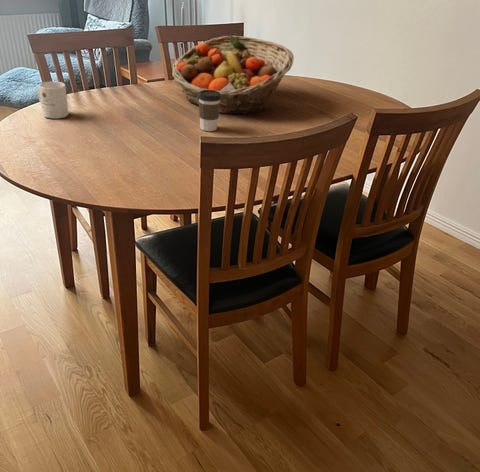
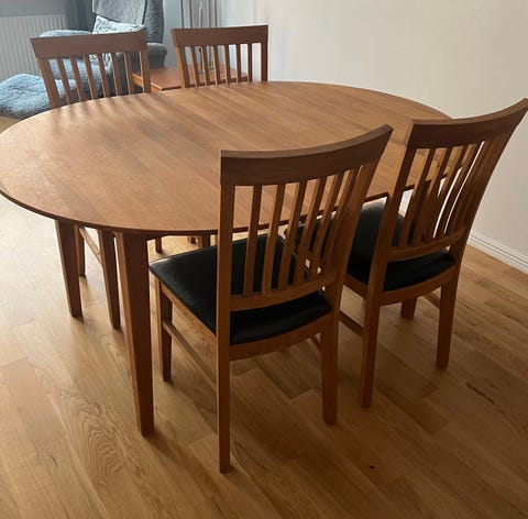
- mug (50, 99)
- fruit basket (231, 73)
- coffee cup (209, 110)
